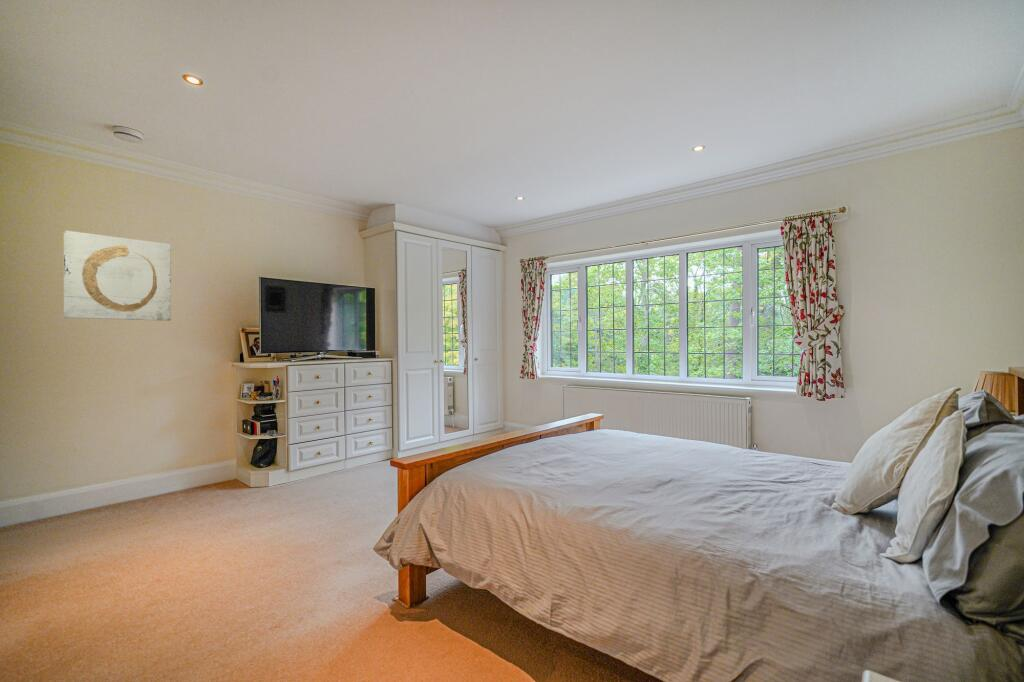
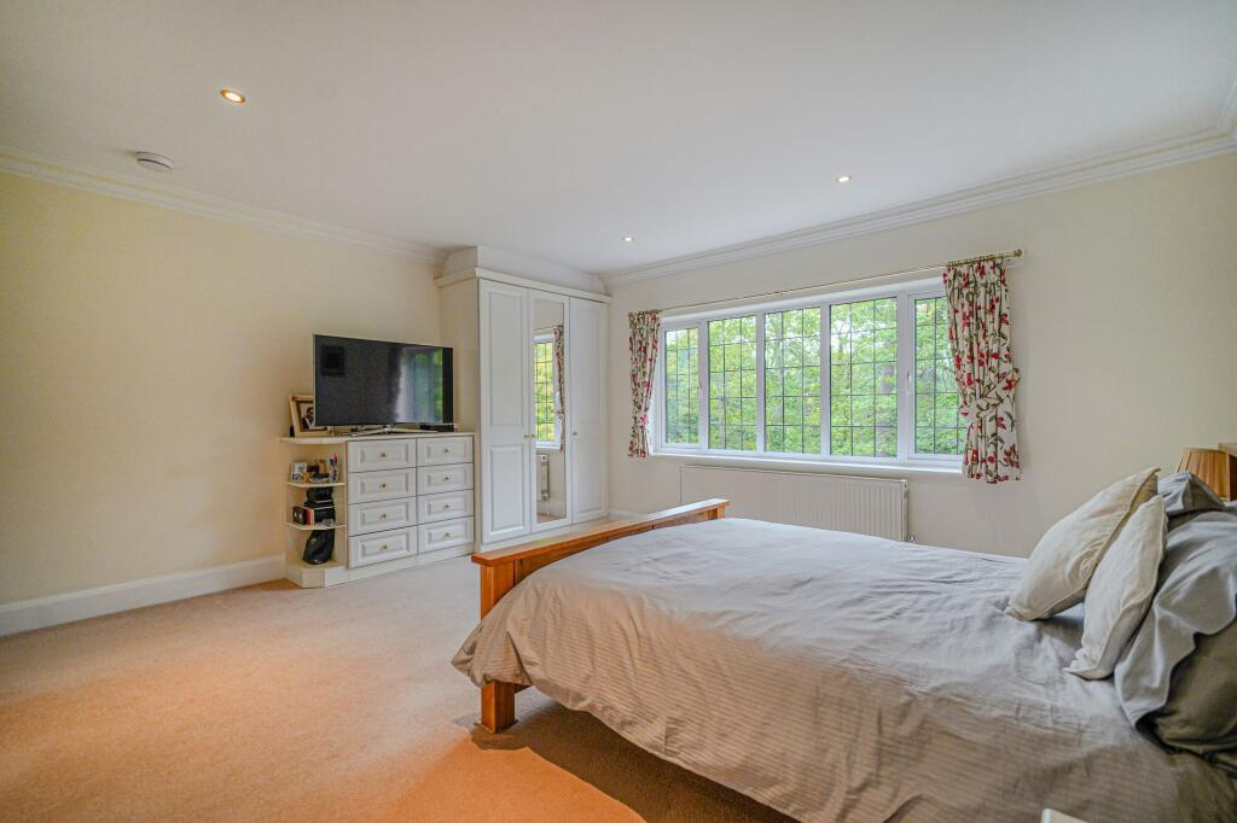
- wall art (120, 278)
